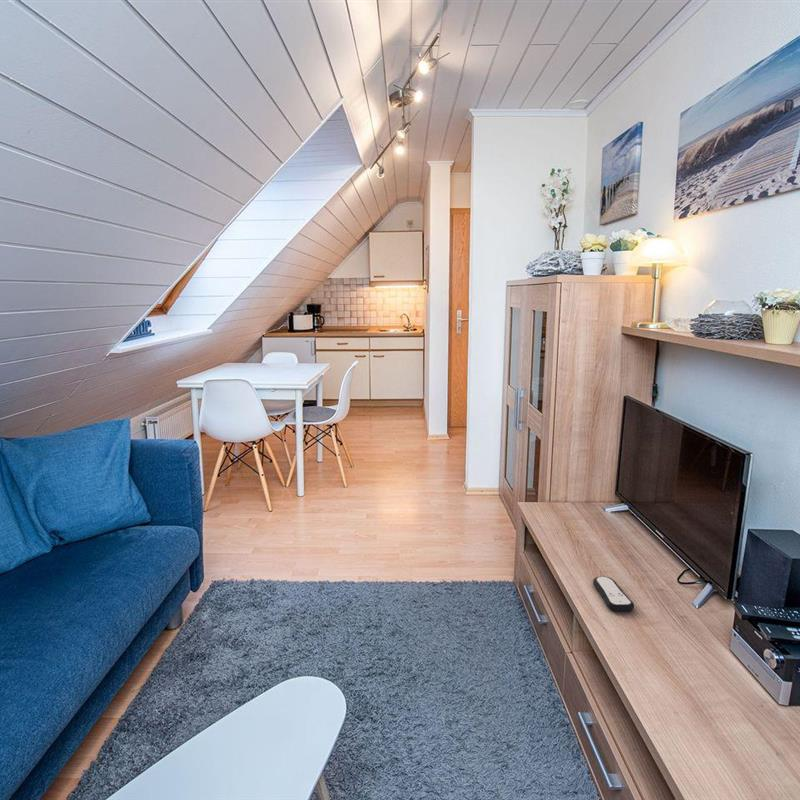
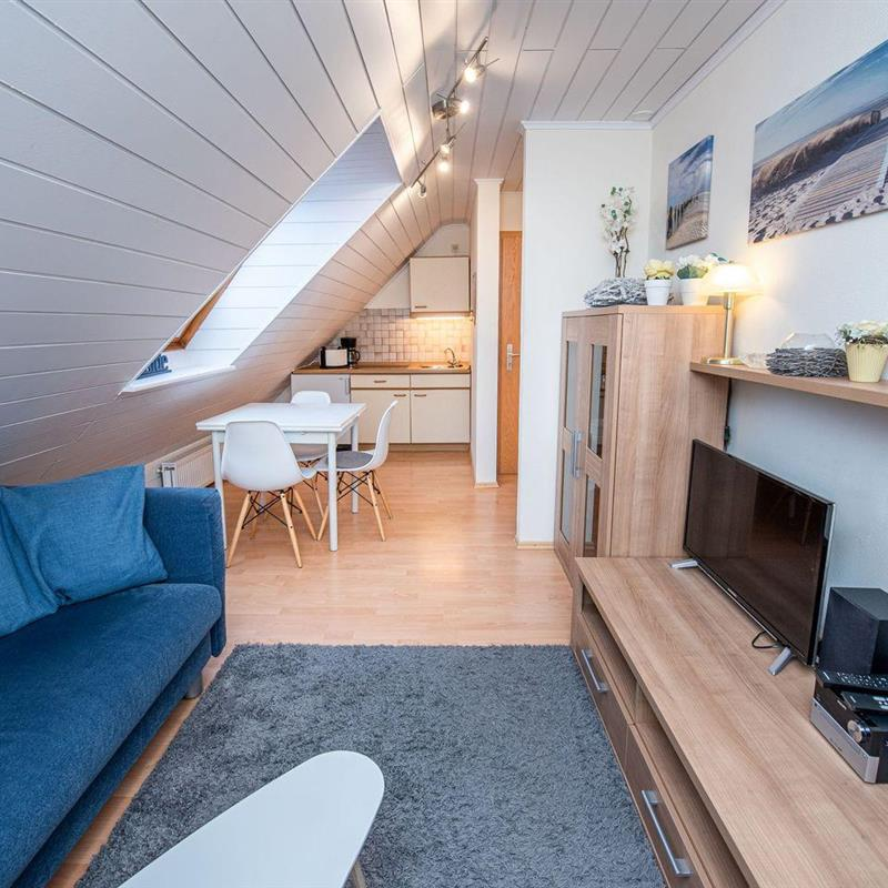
- remote control (611, 592)
